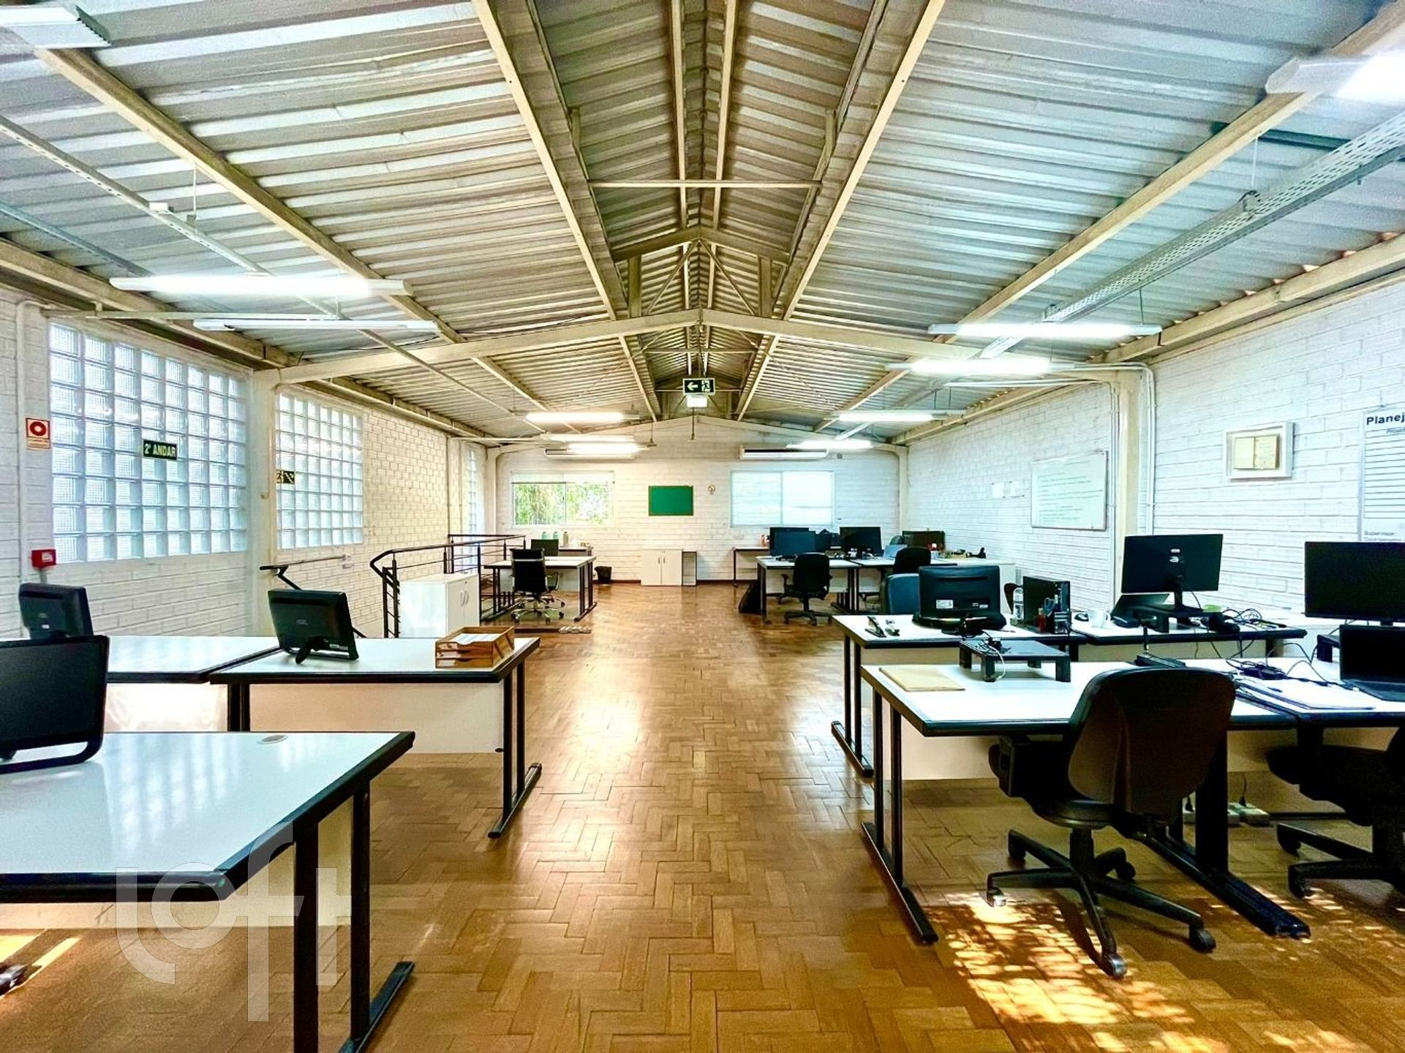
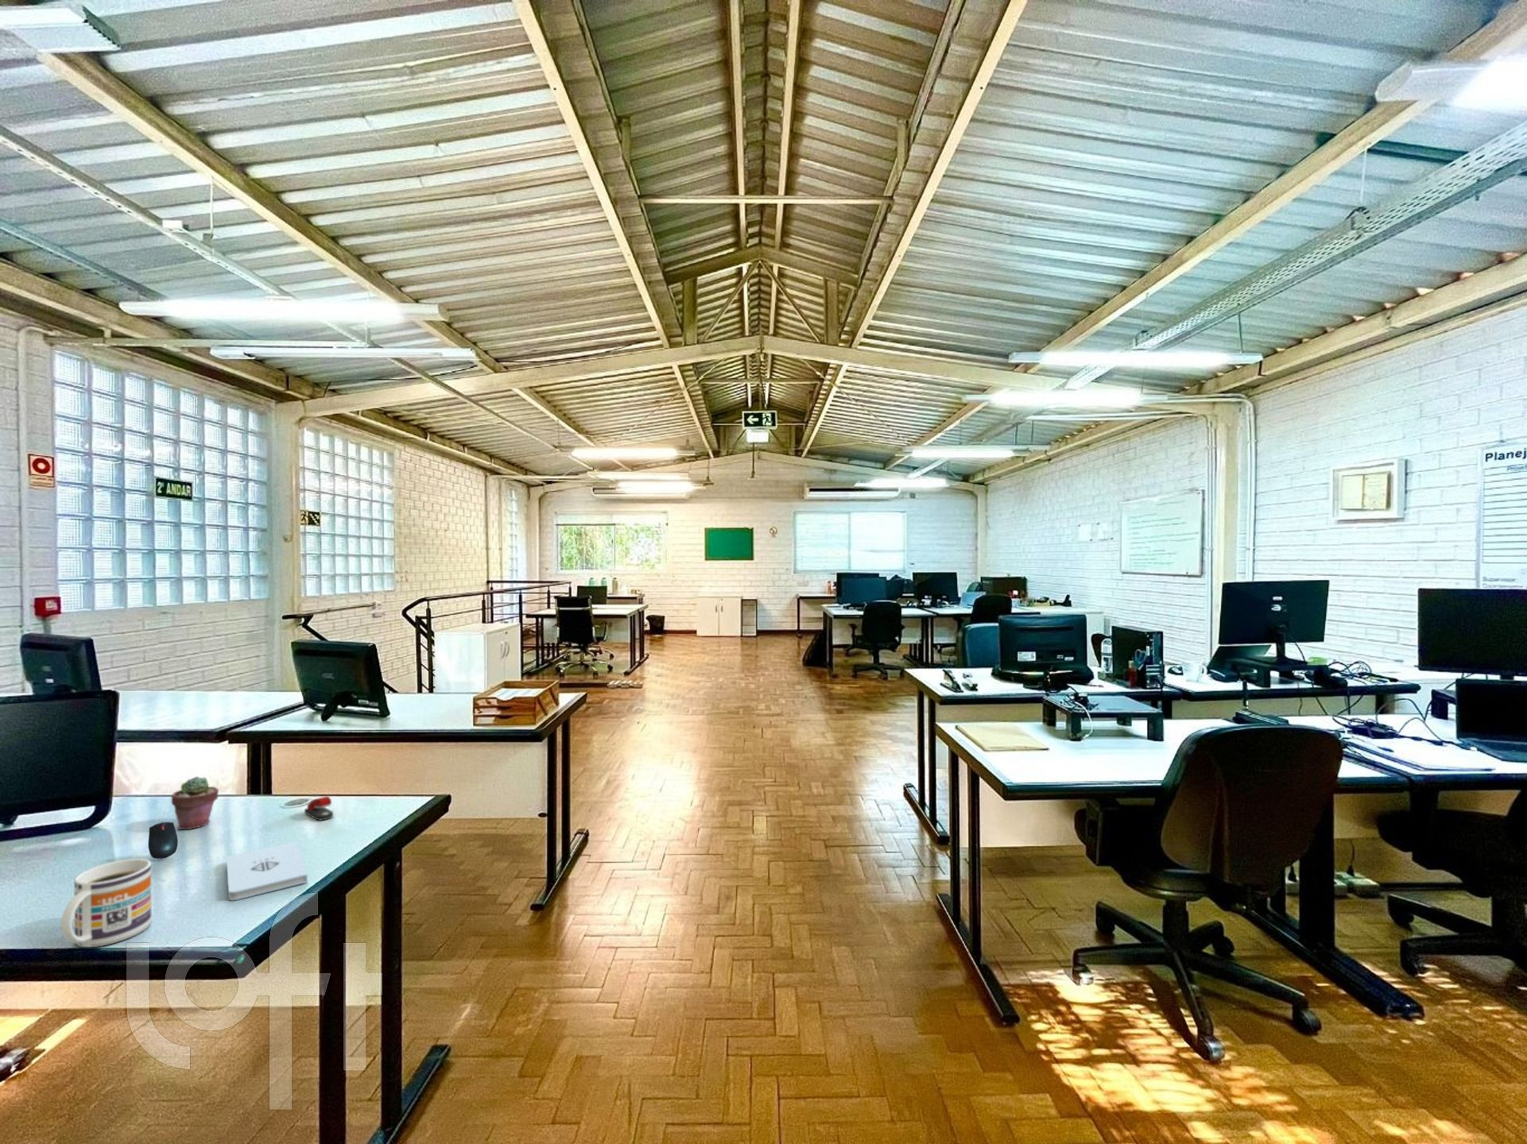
+ mug (106, 904)
+ notepad (266, 869)
+ potted succulent (195, 800)
+ stapler (320, 805)
+ mouse (164, 840)
